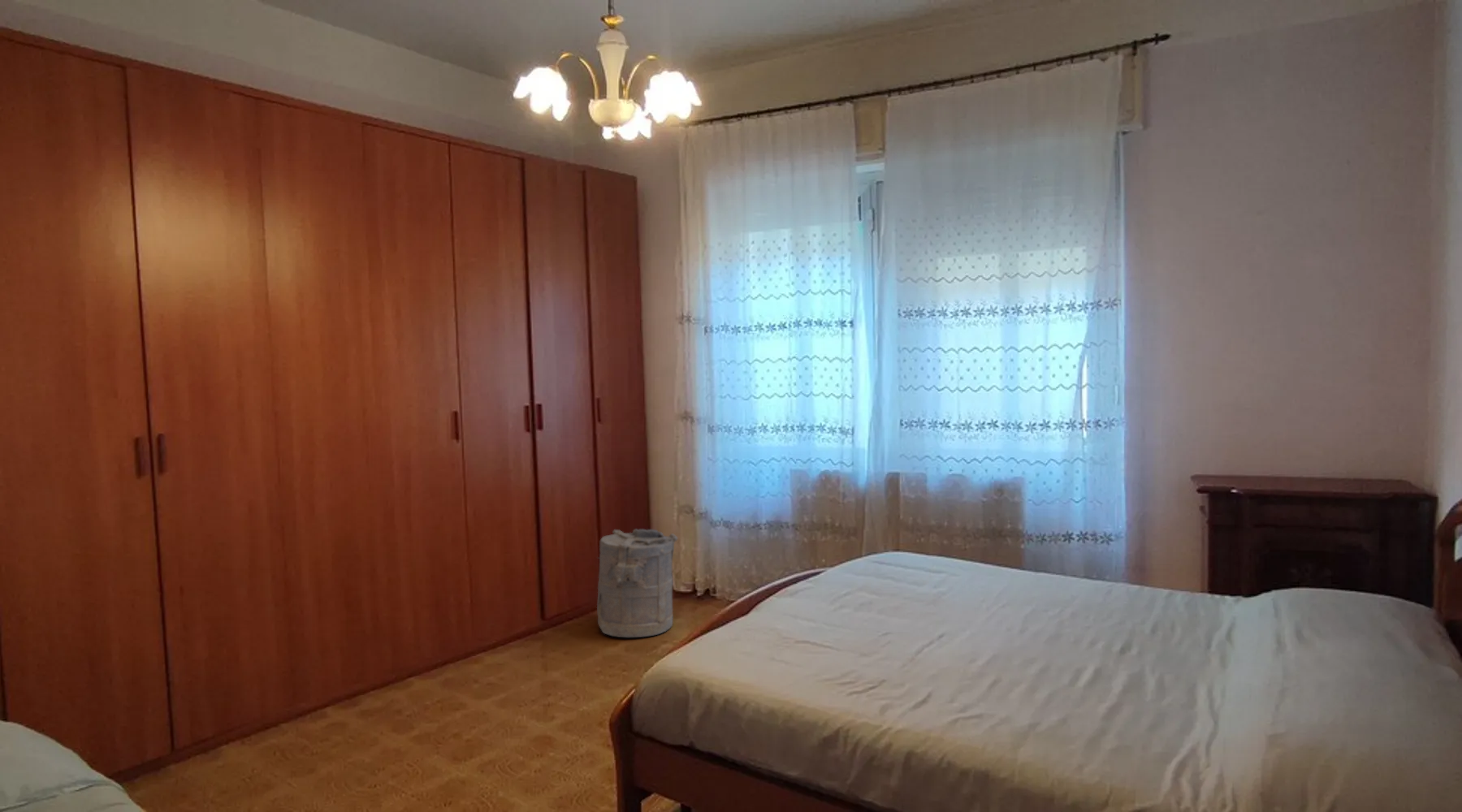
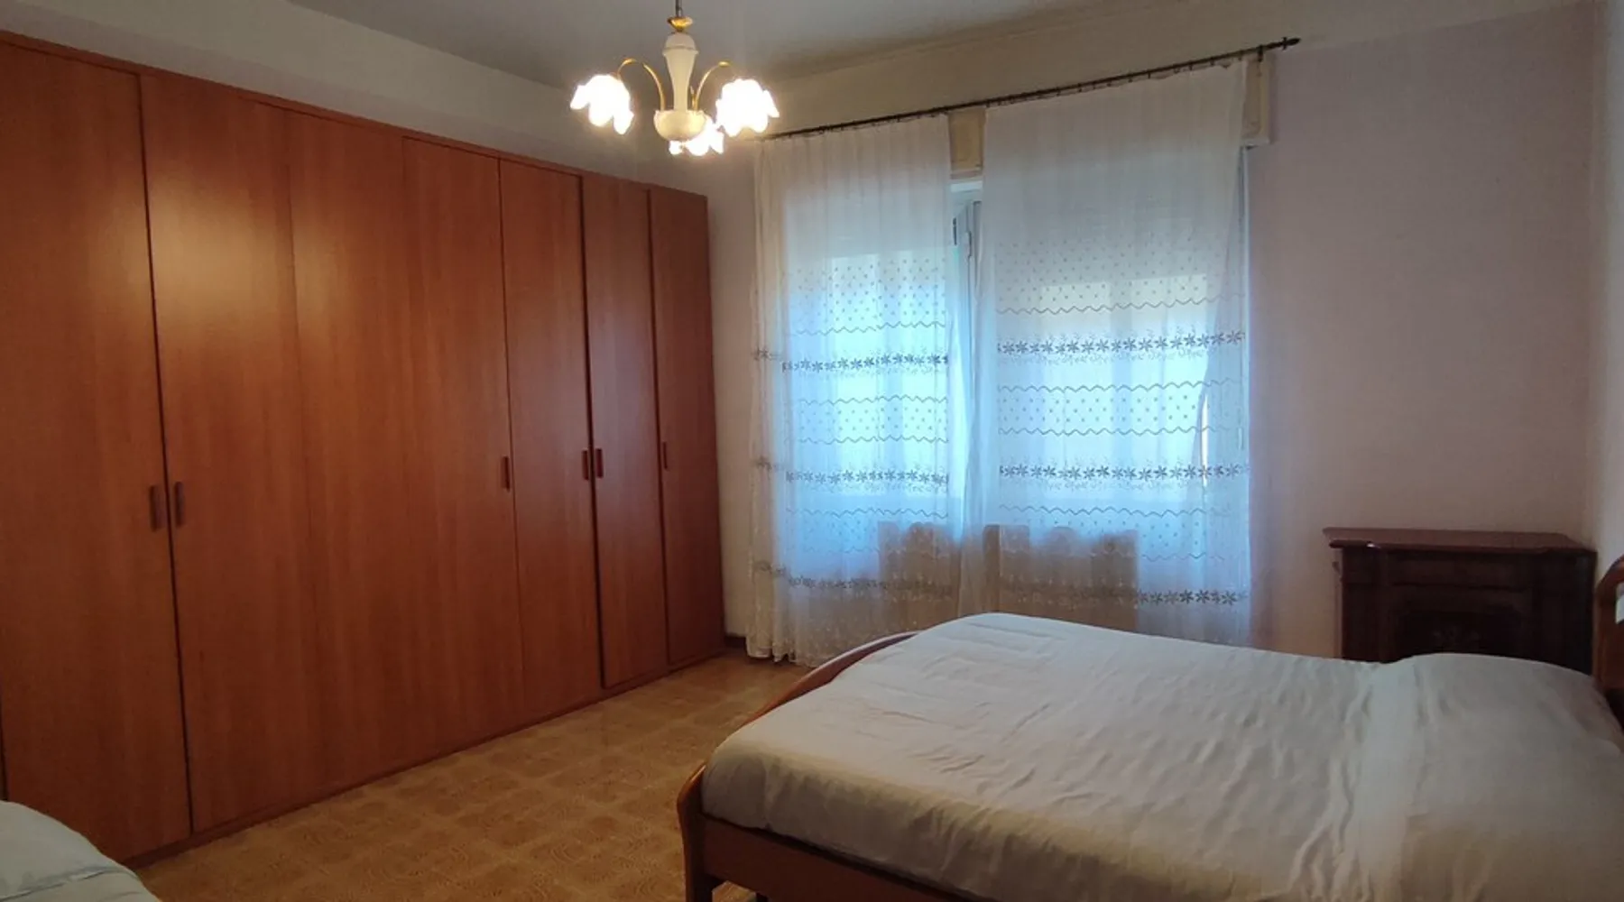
- laundry hamper (633, 579)
